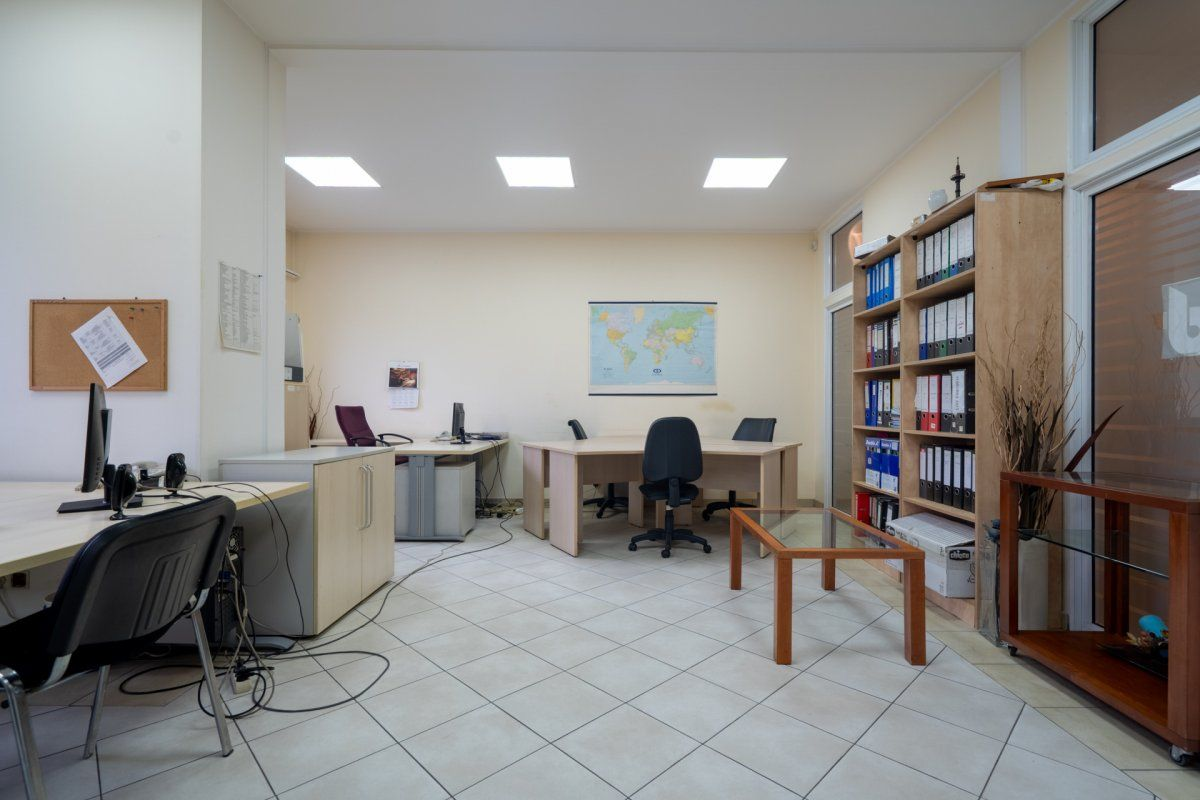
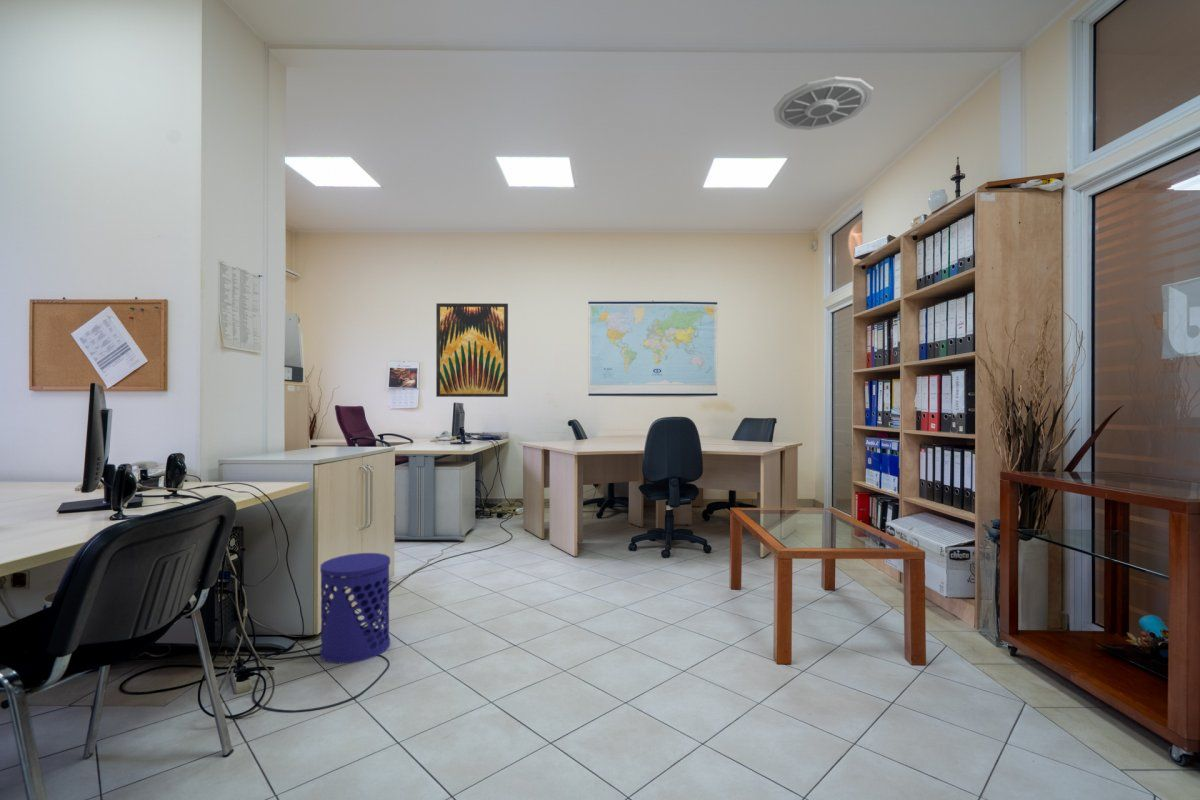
+ waste bin (356, 606)
+ wall art (472, 350)
+ ceiling vent (821, 107)
